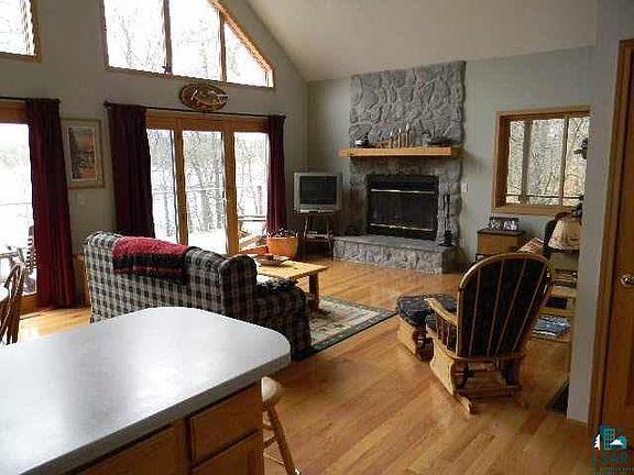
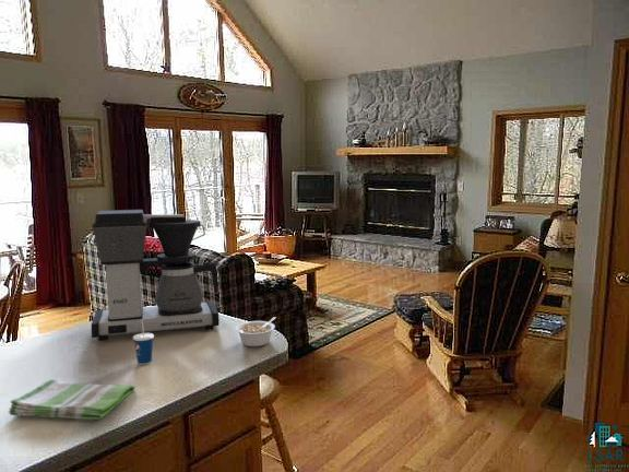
+ legume (256, 332)
+ coffee maker (159, 267)
+ dish towel (74, 396)
+ cup (143, 341)
